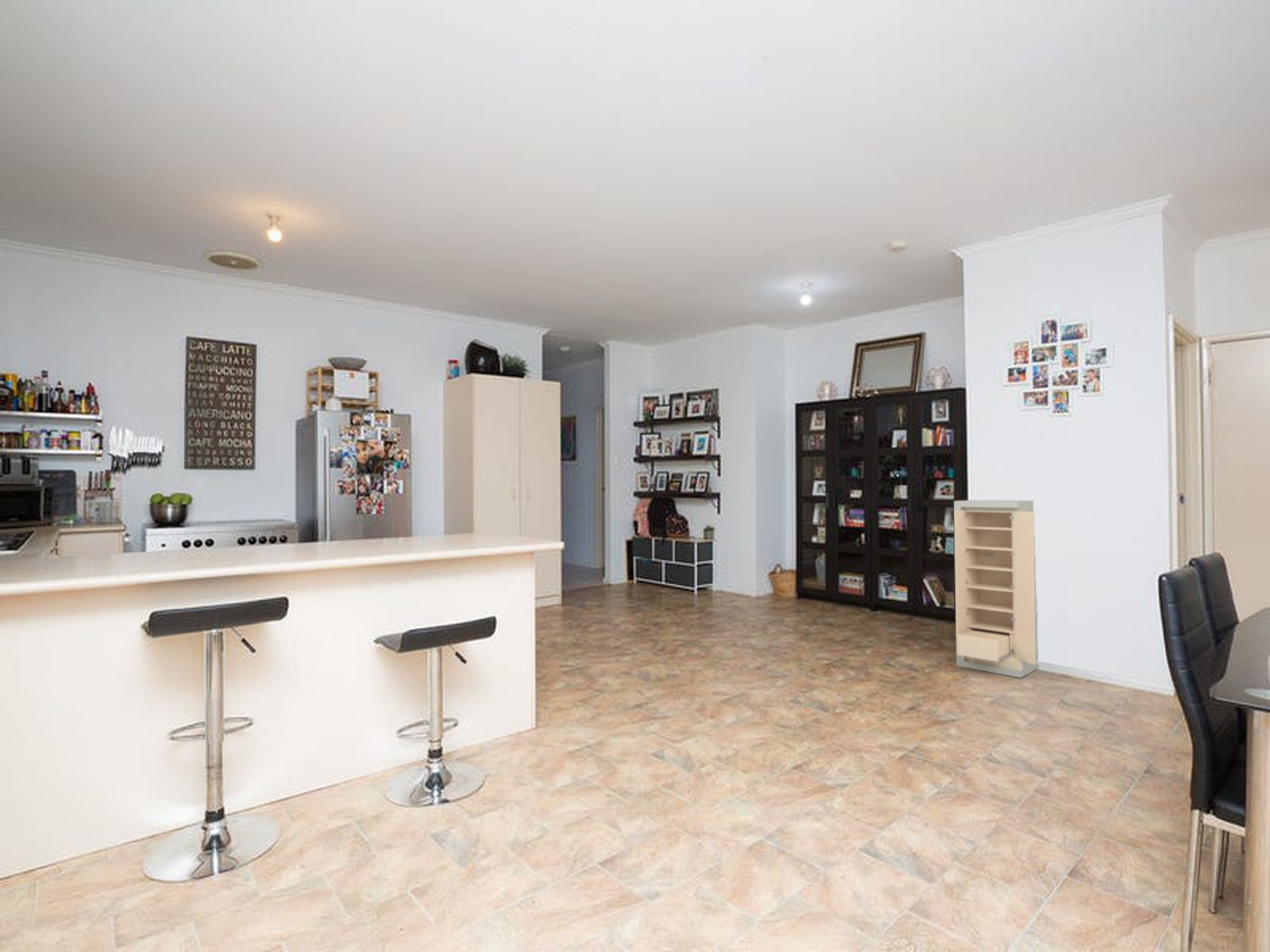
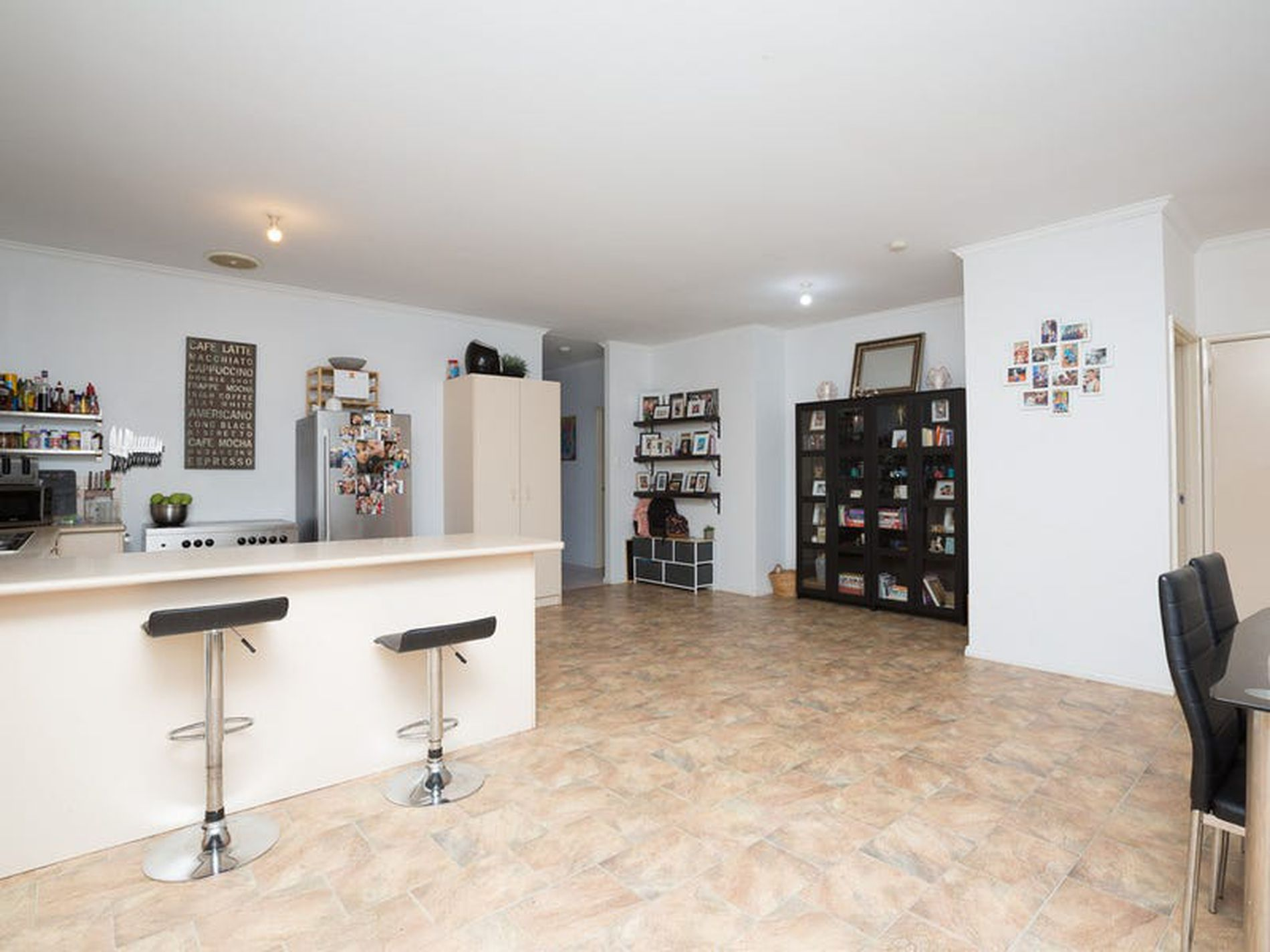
- storage cabinet (999, 585)
